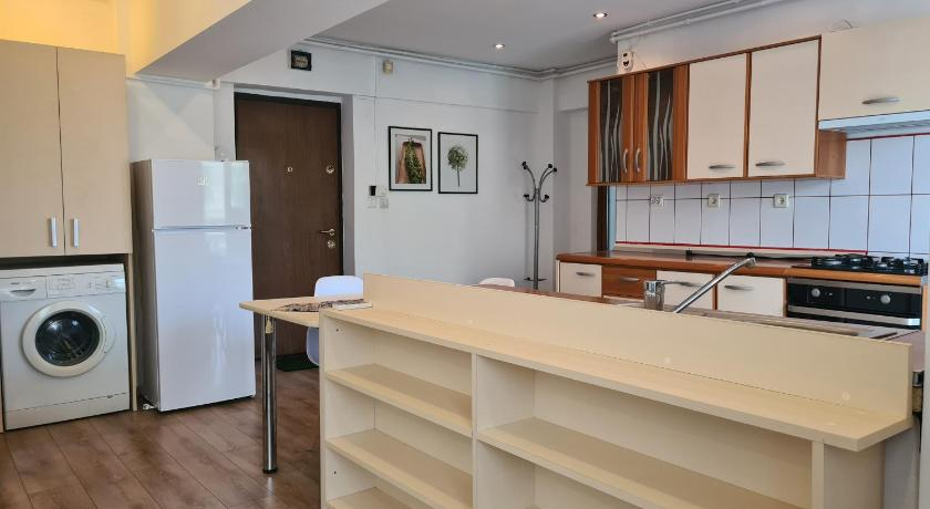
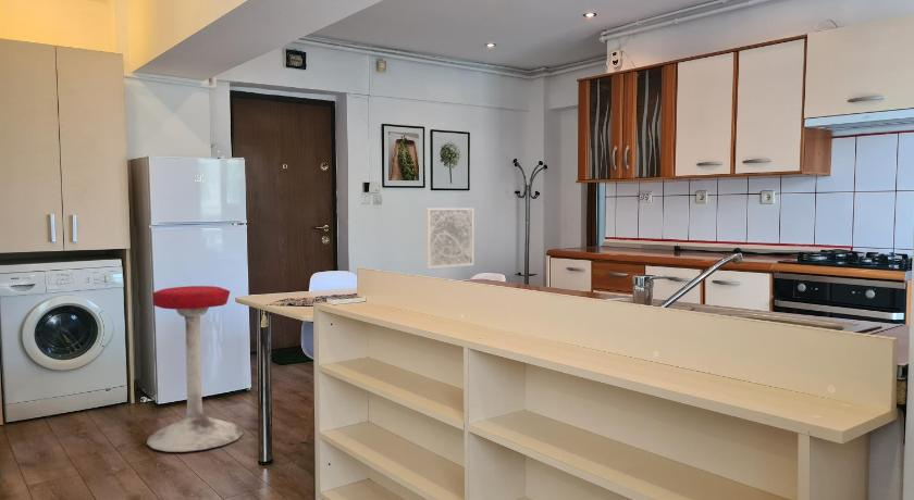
+ wall art (449, 237)
+ stool (194, 363)
